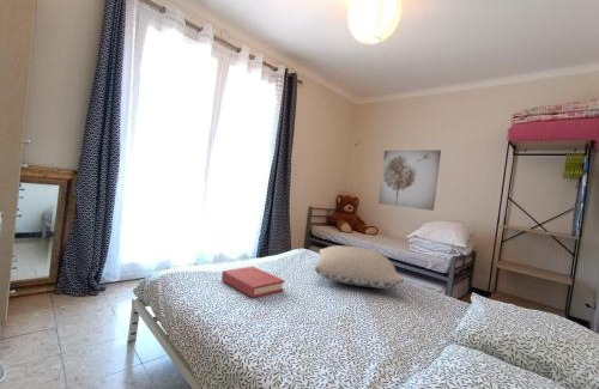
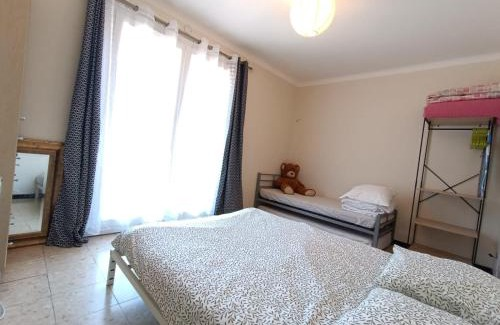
- hardback book (252, 280)
- pillow (355, 263)
- wall art (407, 178)
